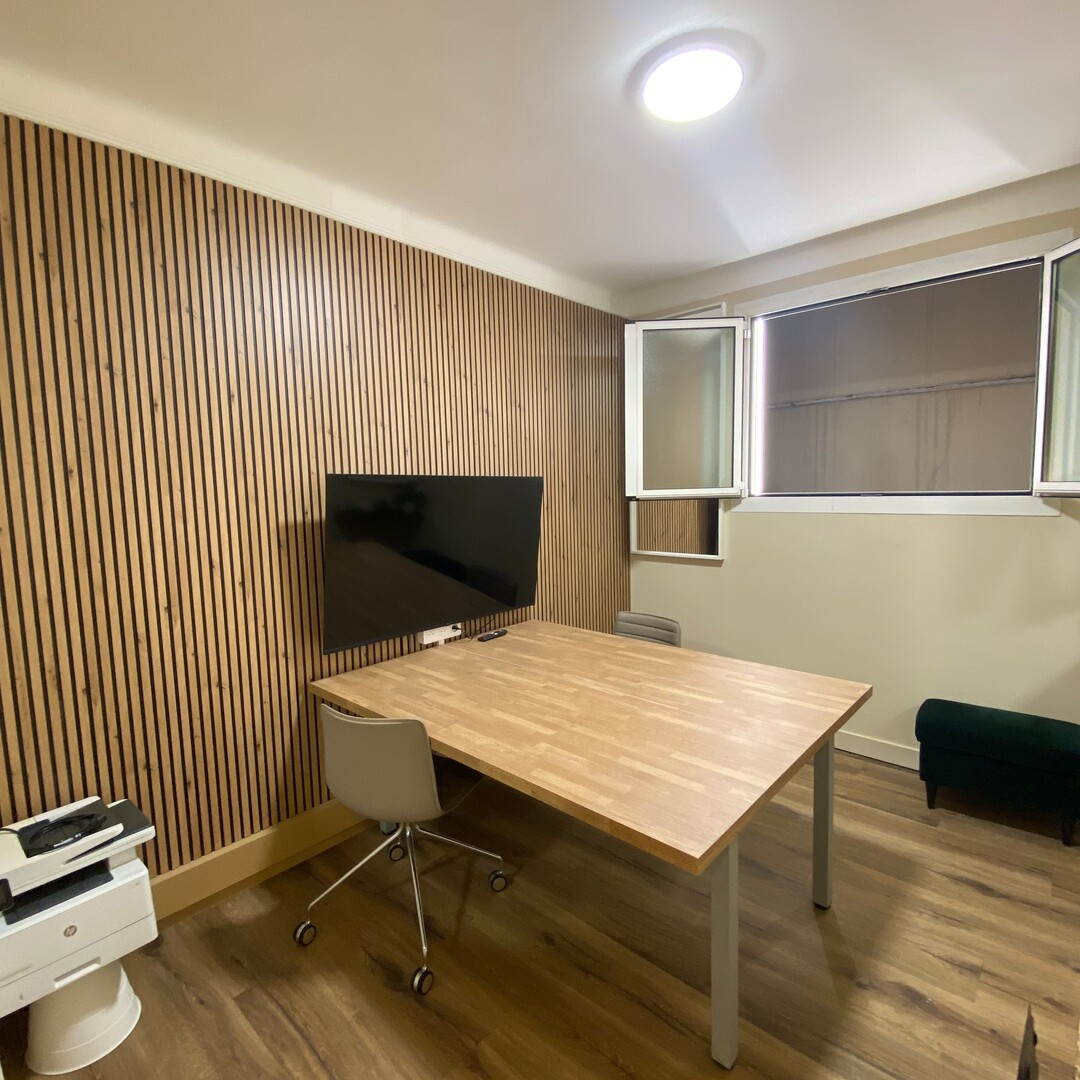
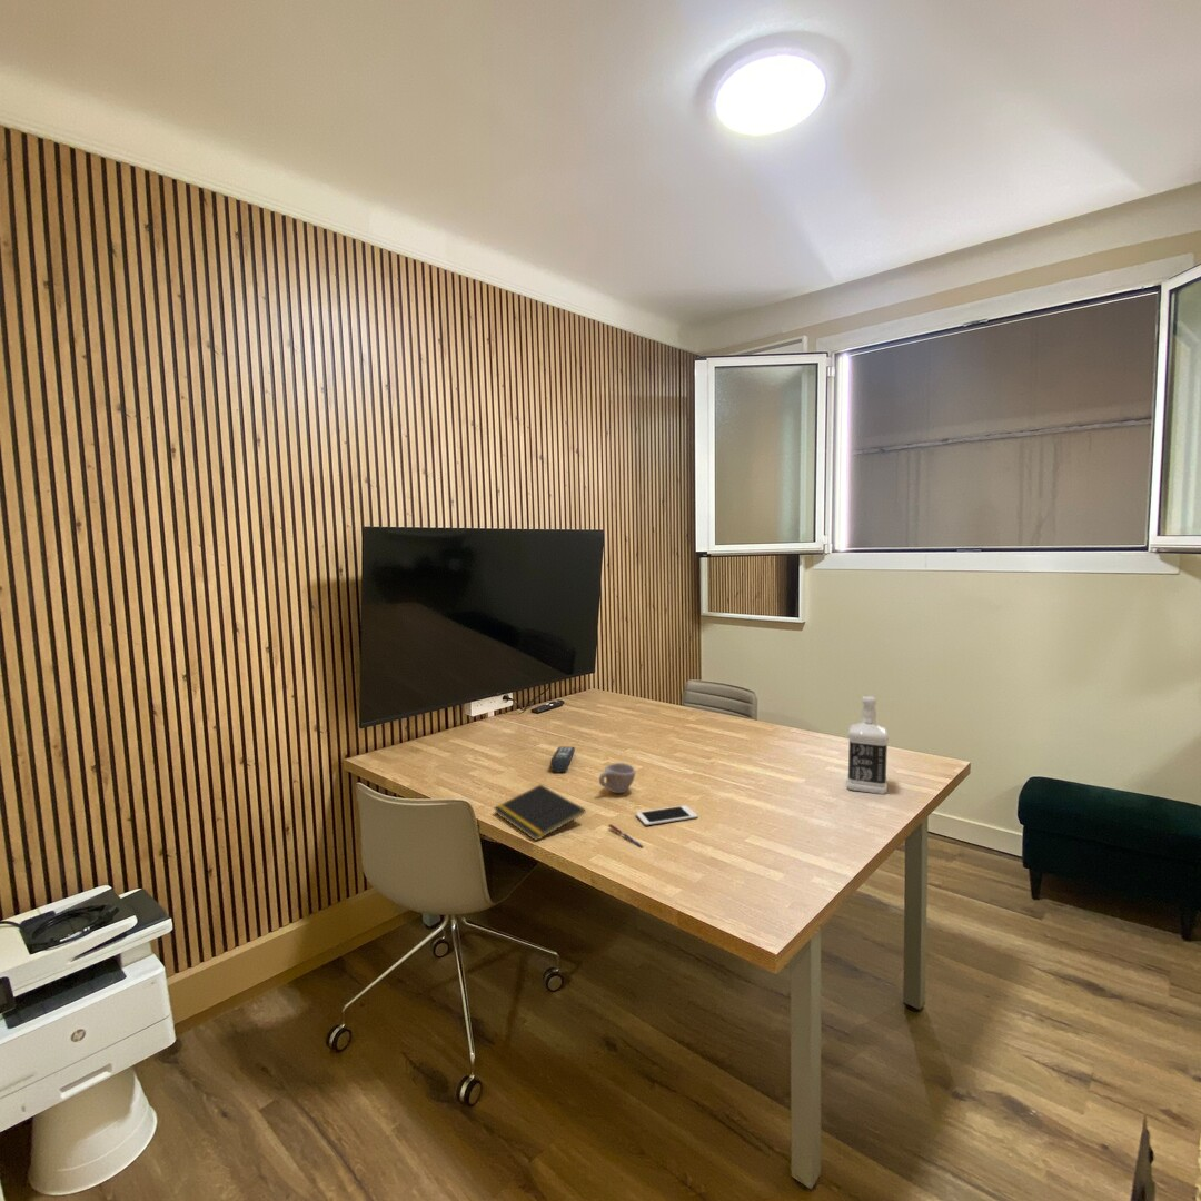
+ cup (616, 780)
+ remote control (563, 756)
+ pen (625, 835)
+ notepad (538, 810)
+ cell phone (666, 815)
+ bottle (867, 741)
